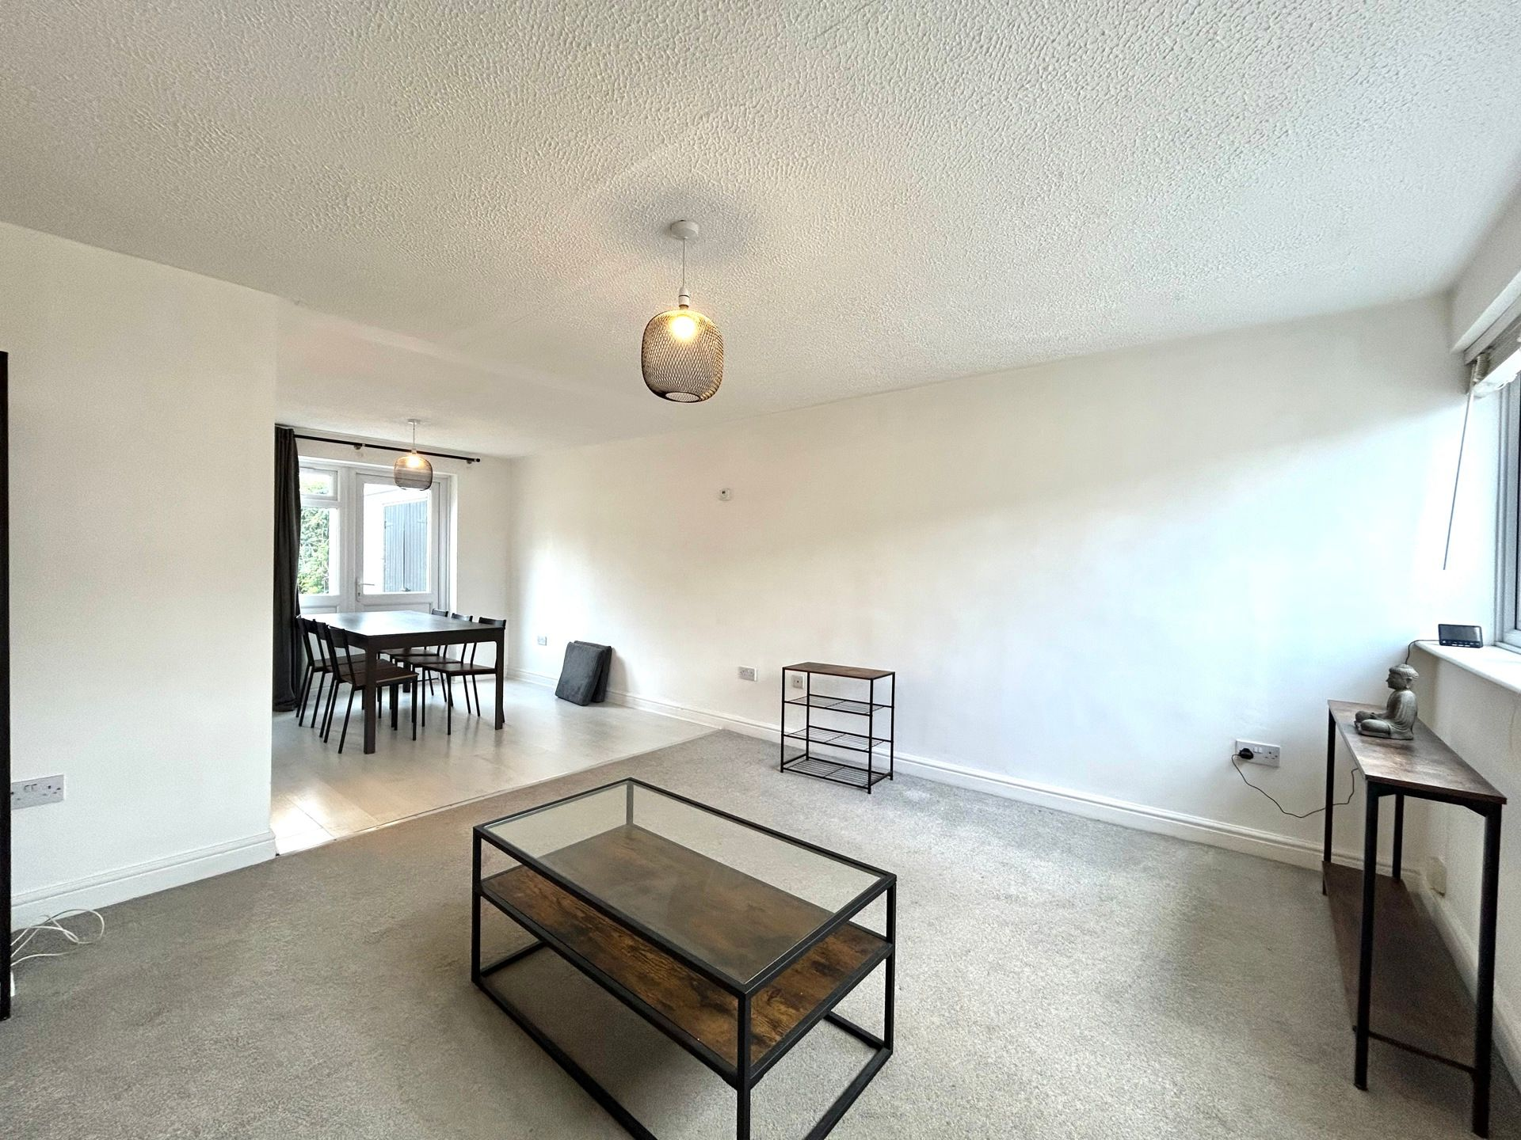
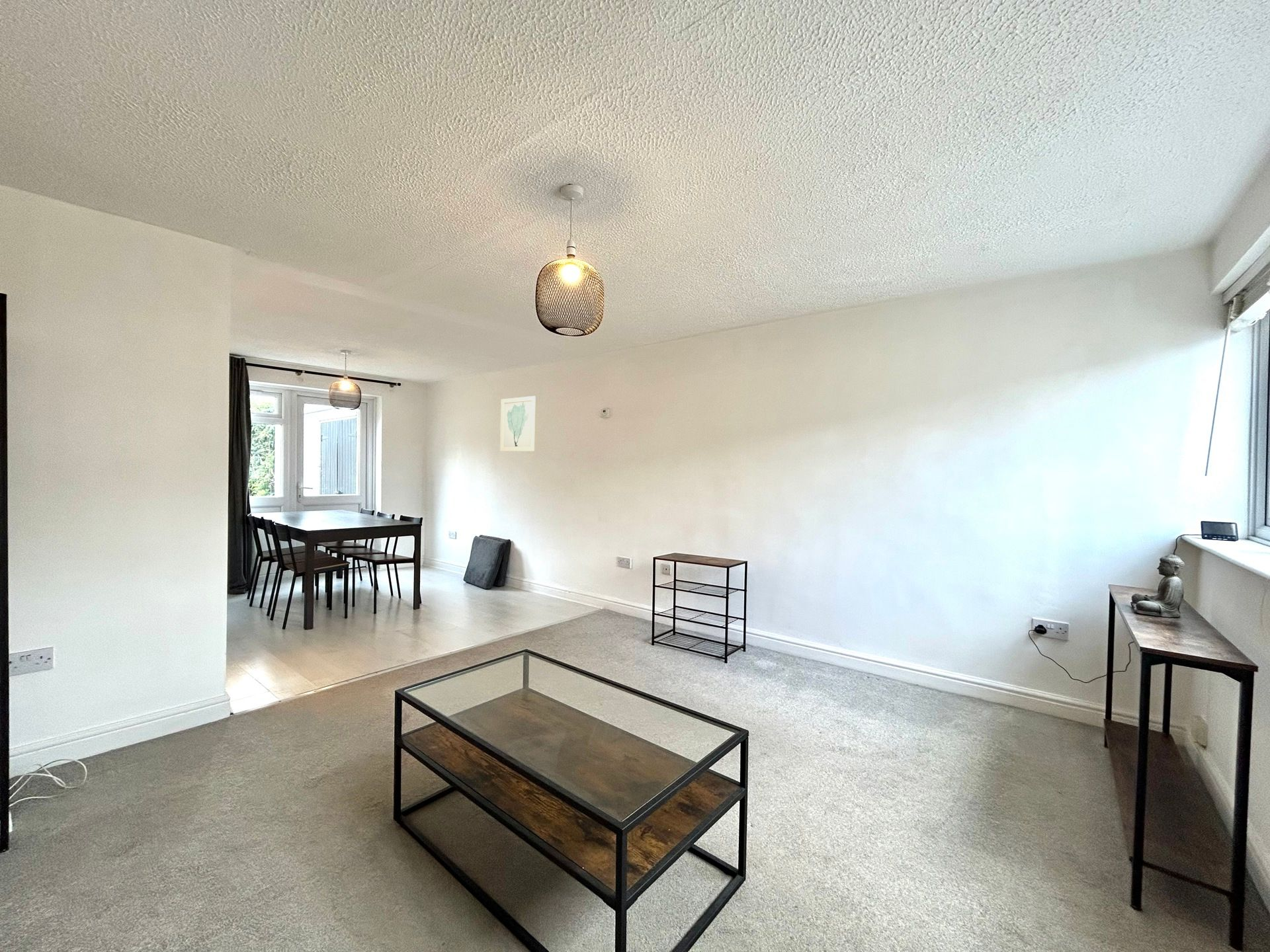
+ wall art (517, 424)
